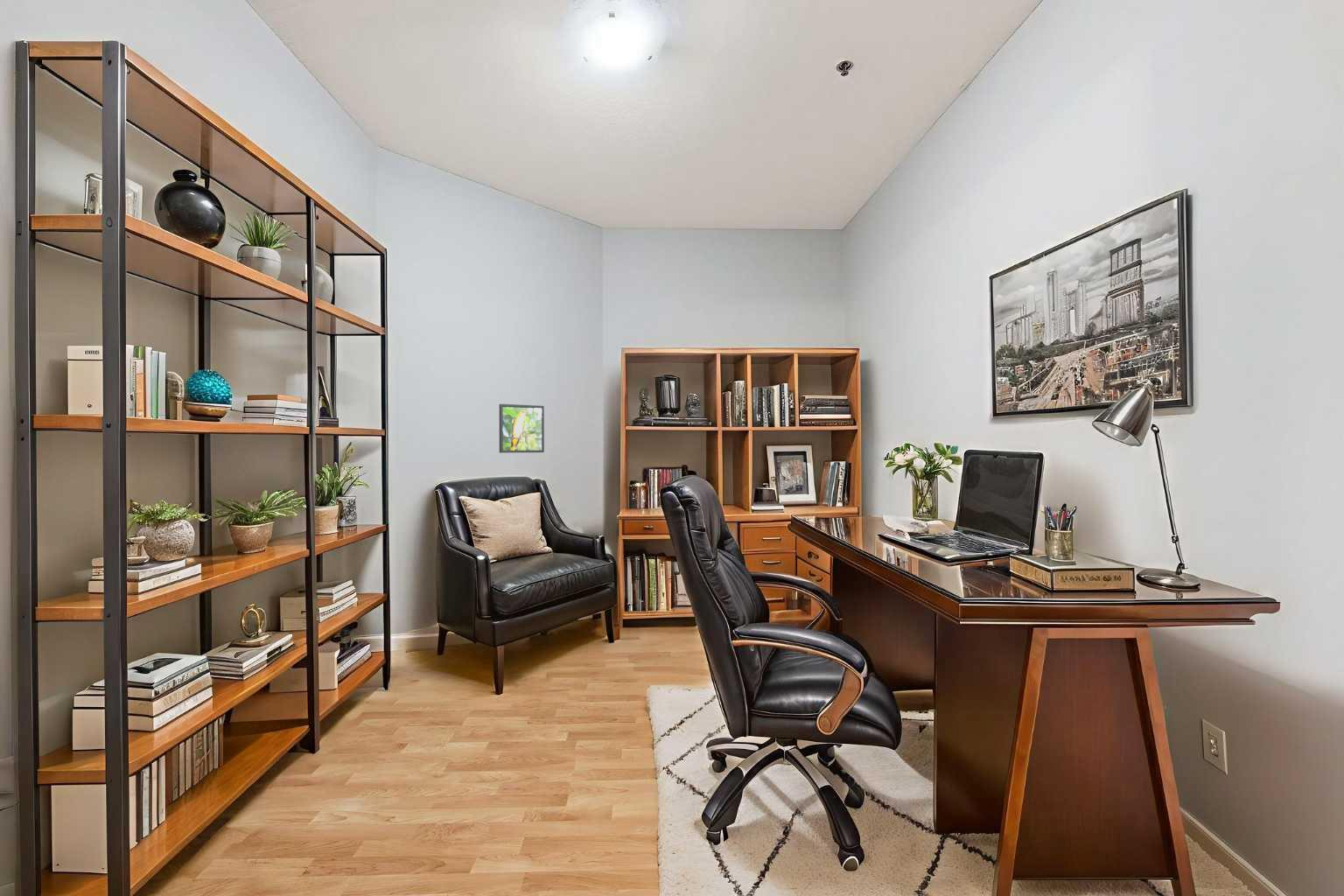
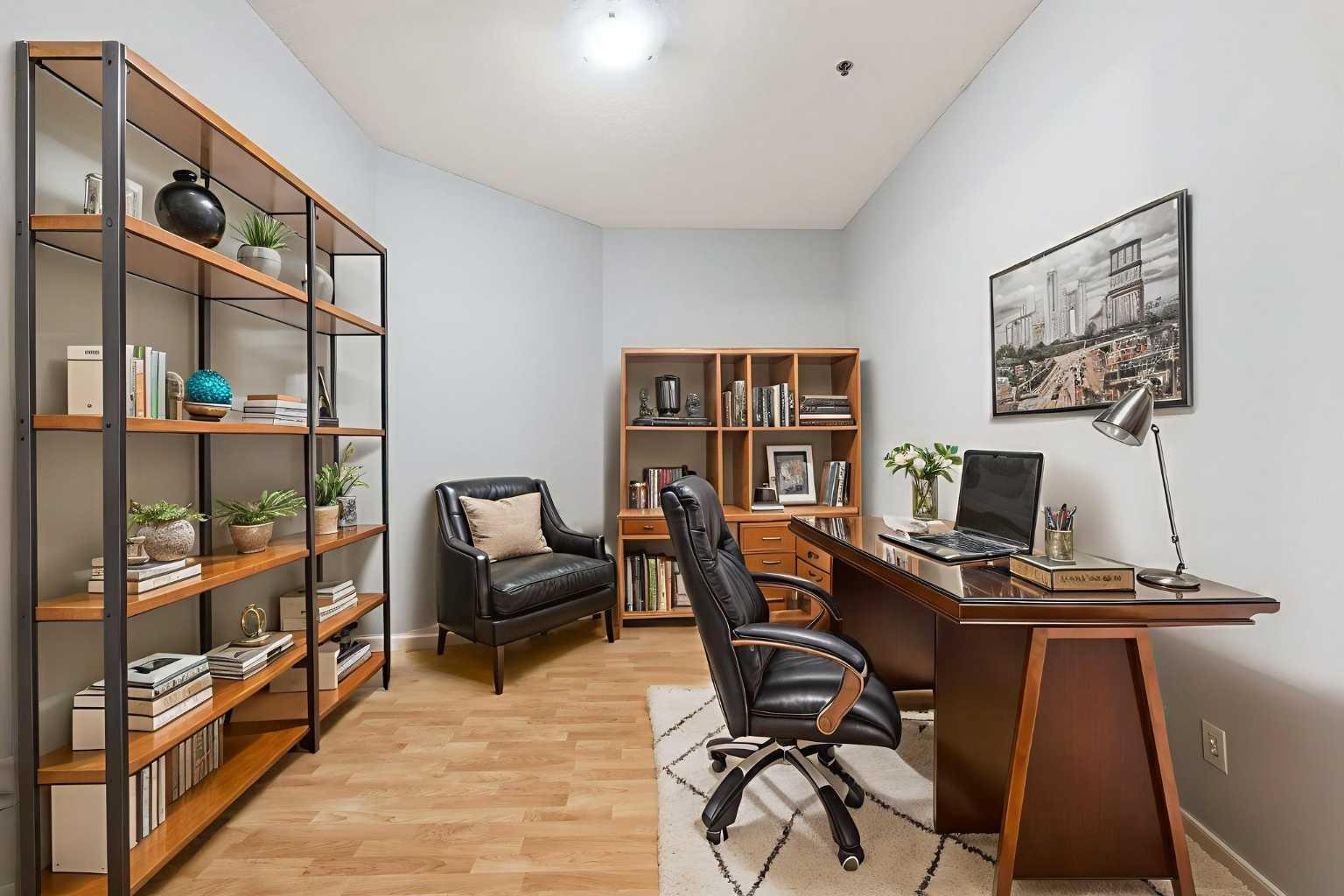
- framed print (522, 429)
